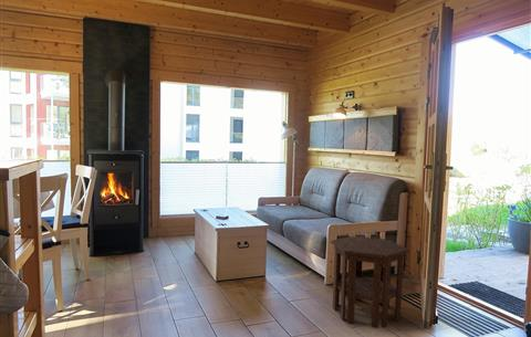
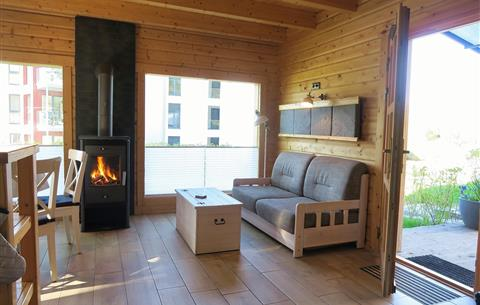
- side table (366, 278)
